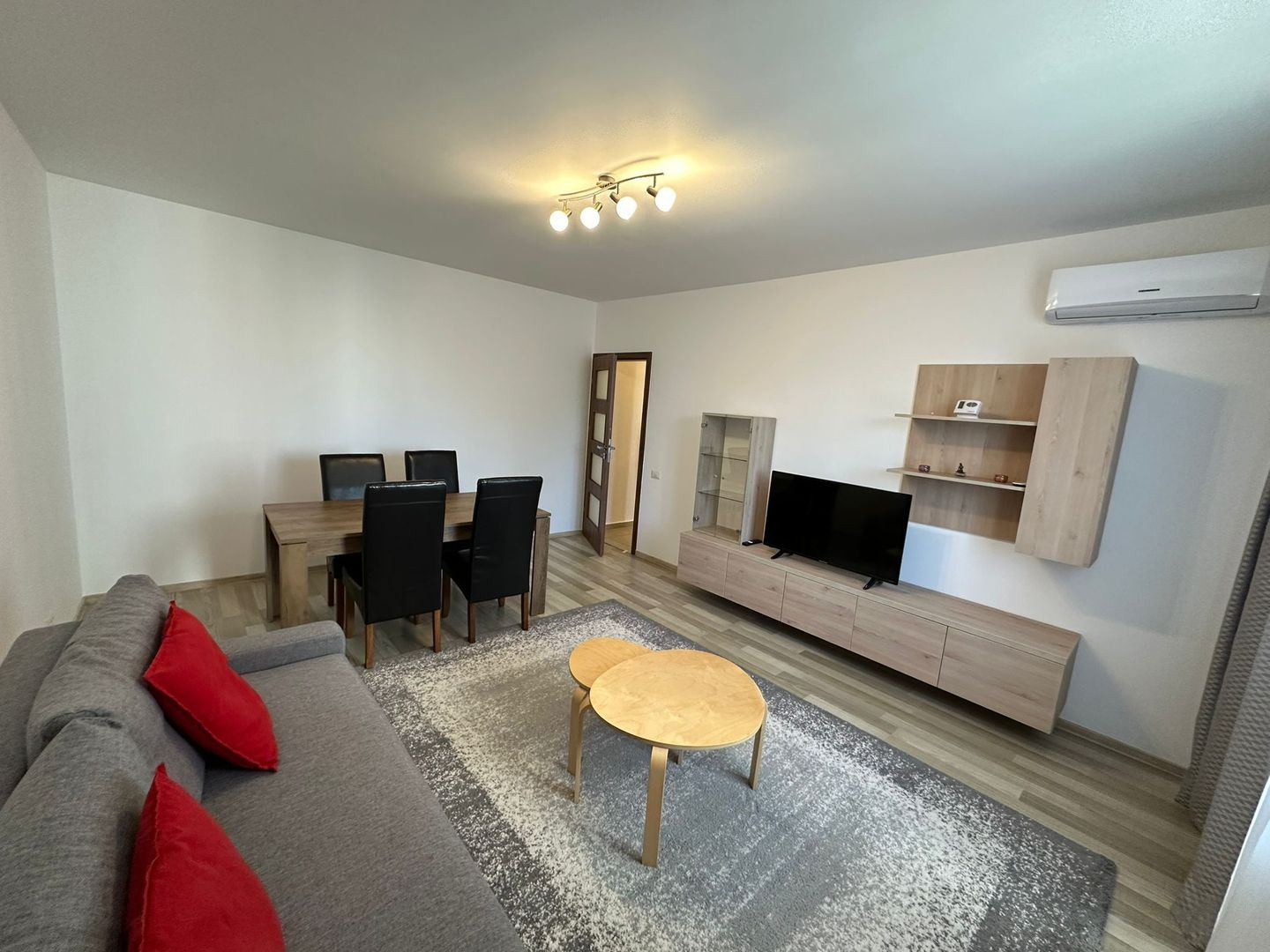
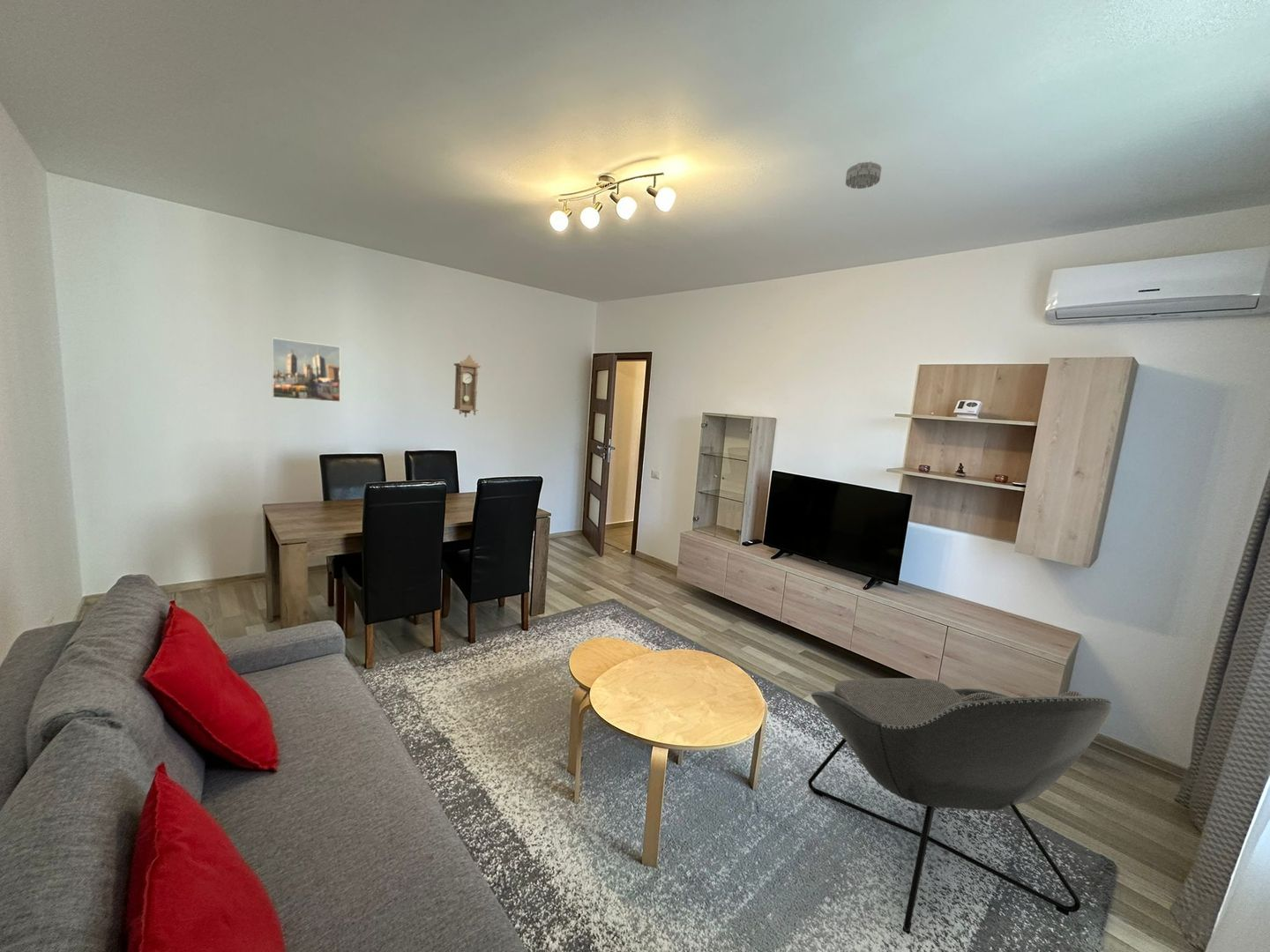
+ pendulum clock (466, 386)
+ smoke detector (863, 175)
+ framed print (307, 371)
+ lounge chair (940, 745)
